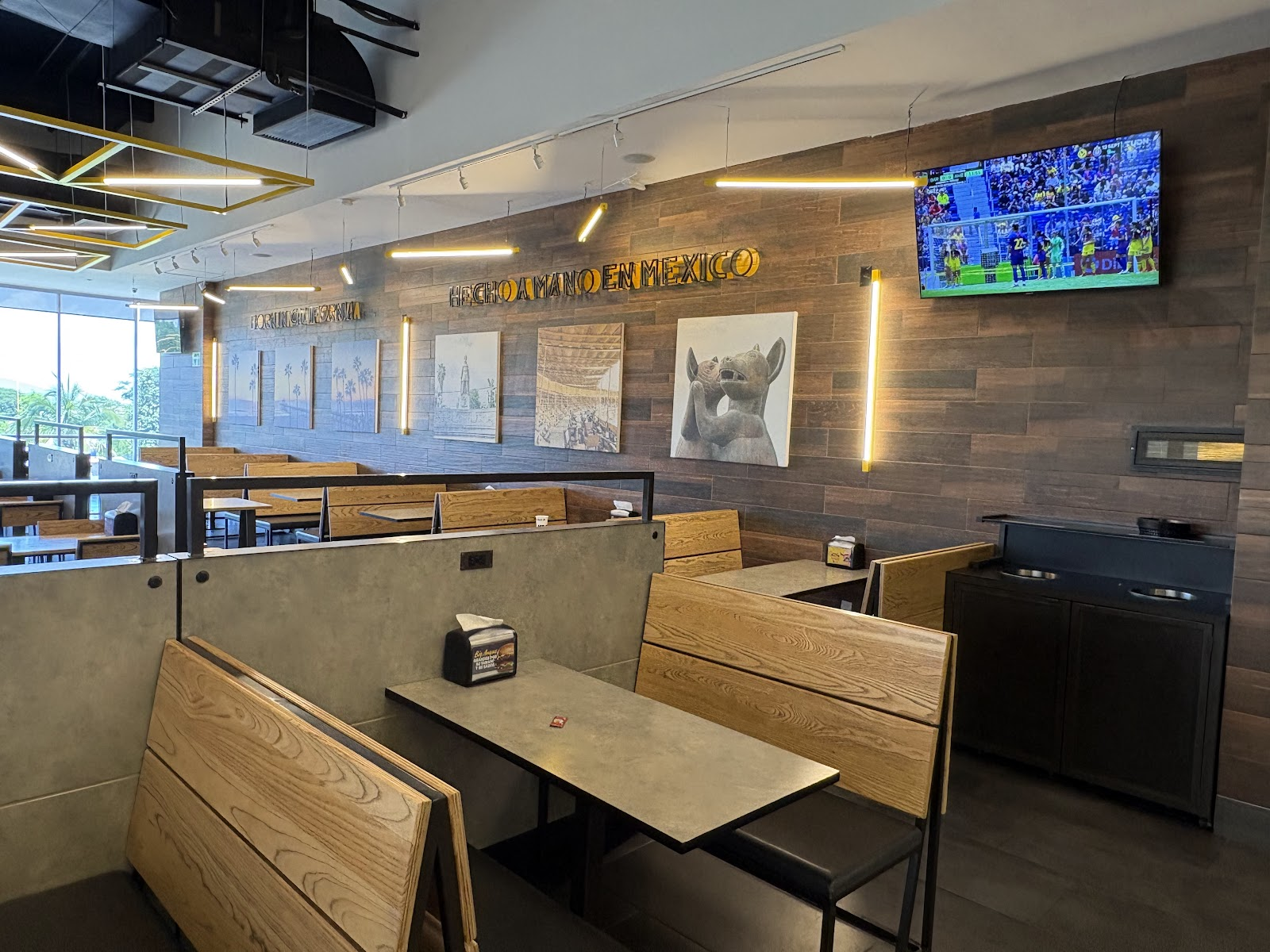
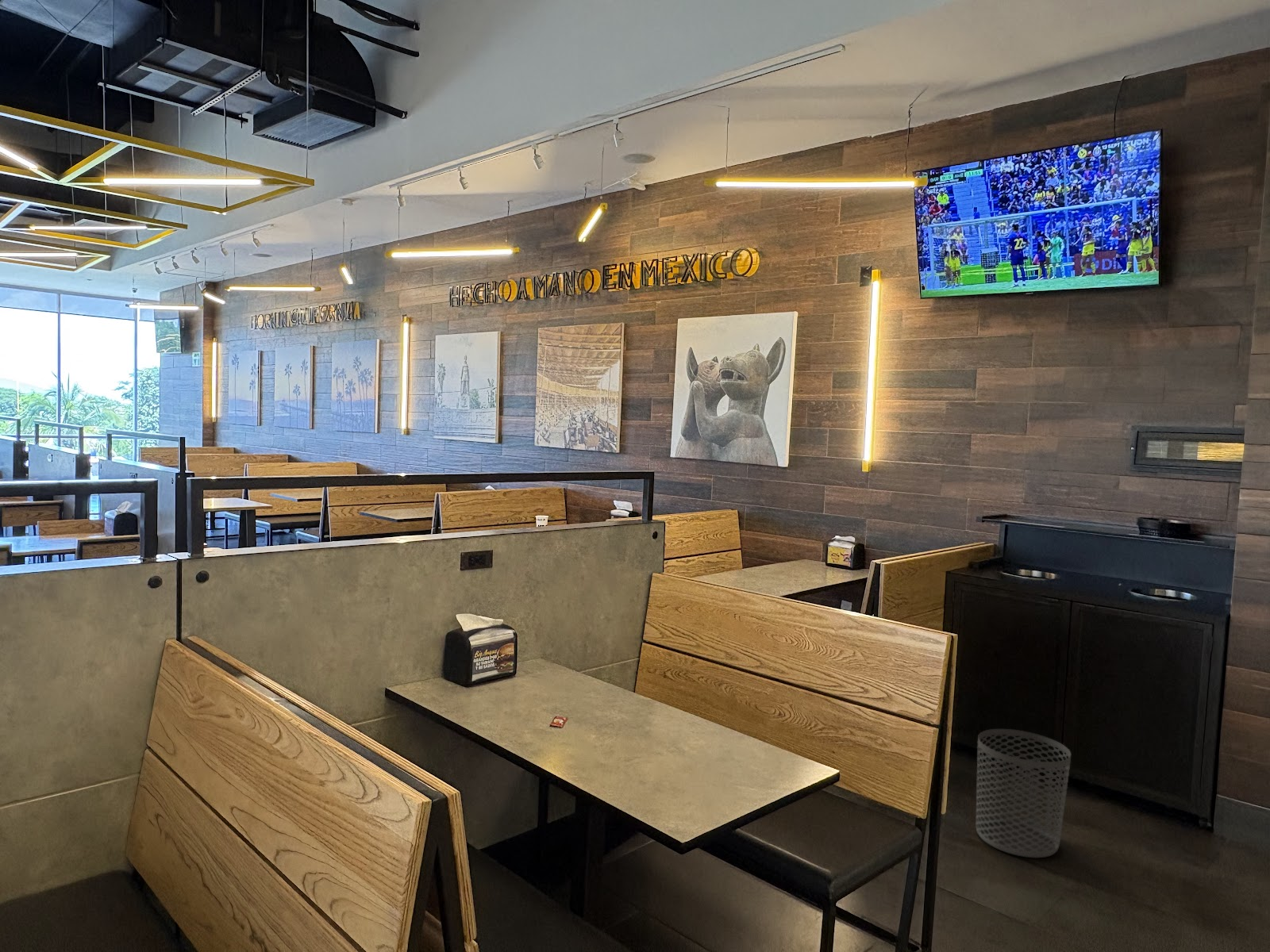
+ waste bin (1020, 792)
